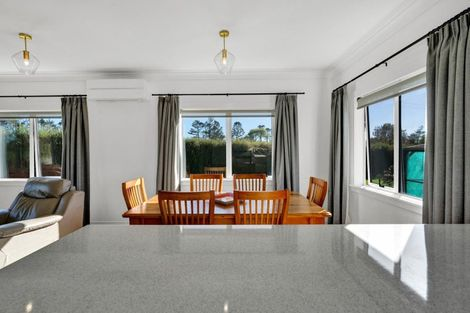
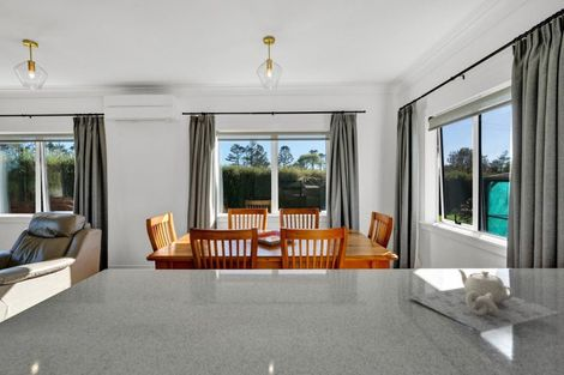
+ teapot (488, 292)
